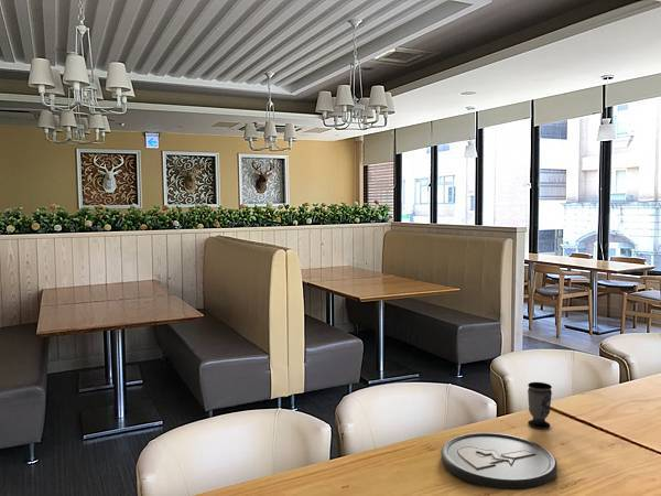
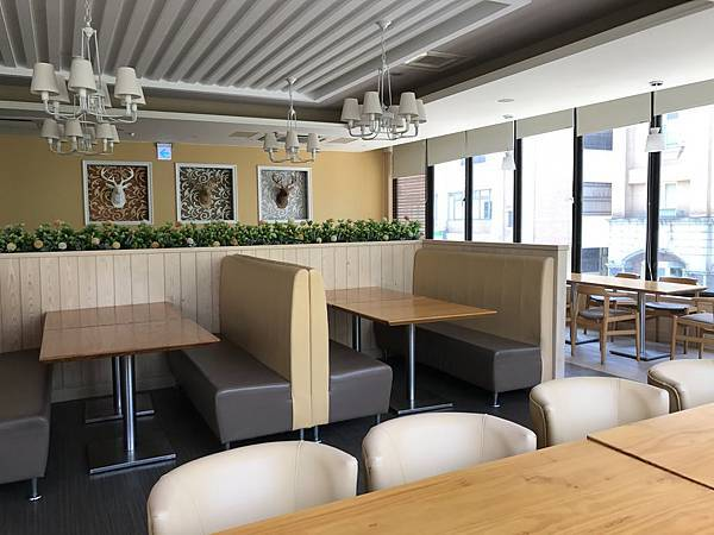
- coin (497, 459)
- cup (539, 405)
